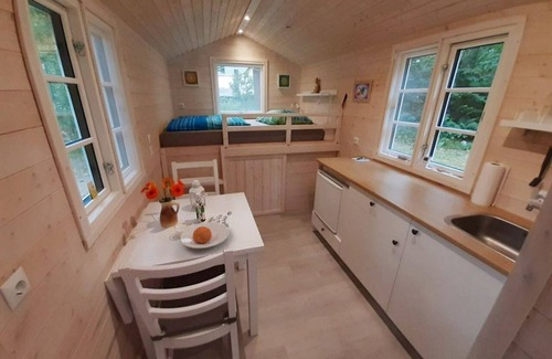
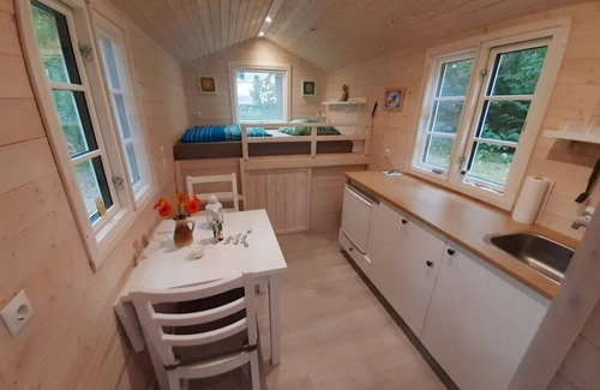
- plate (204, 232)
